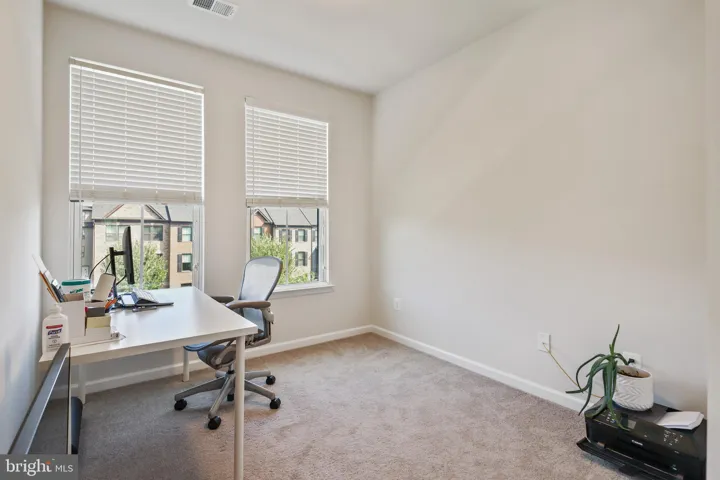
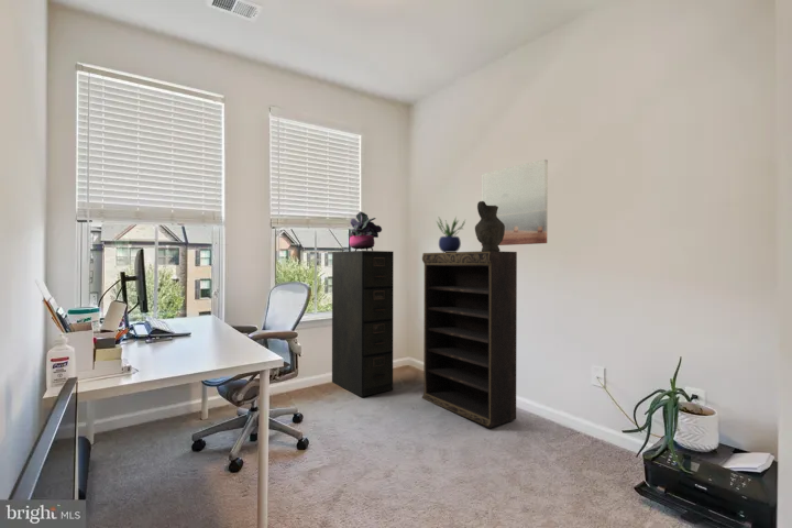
+ filing cabinet (362, 319)
+ decorative vase (488, 227)
+ potted plant (449, 234)
+ potted plant (362, 231)
+ bookshelf (465, 330)
+ wall art (512, 206)
